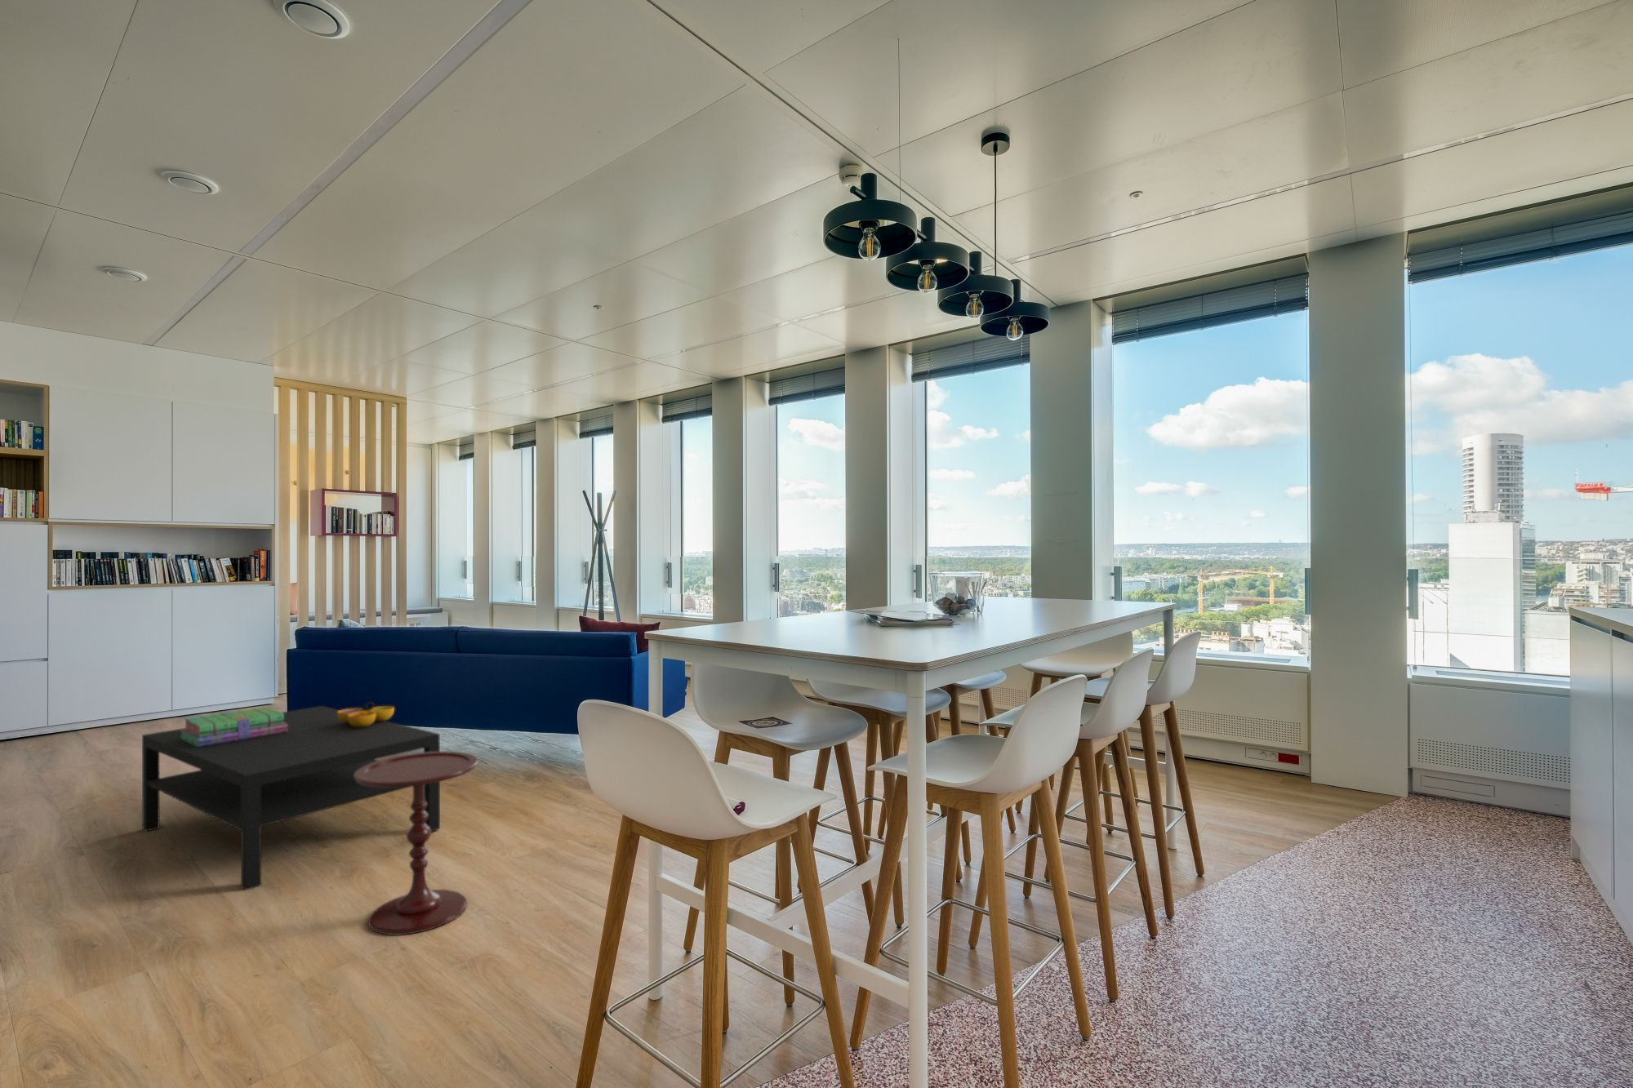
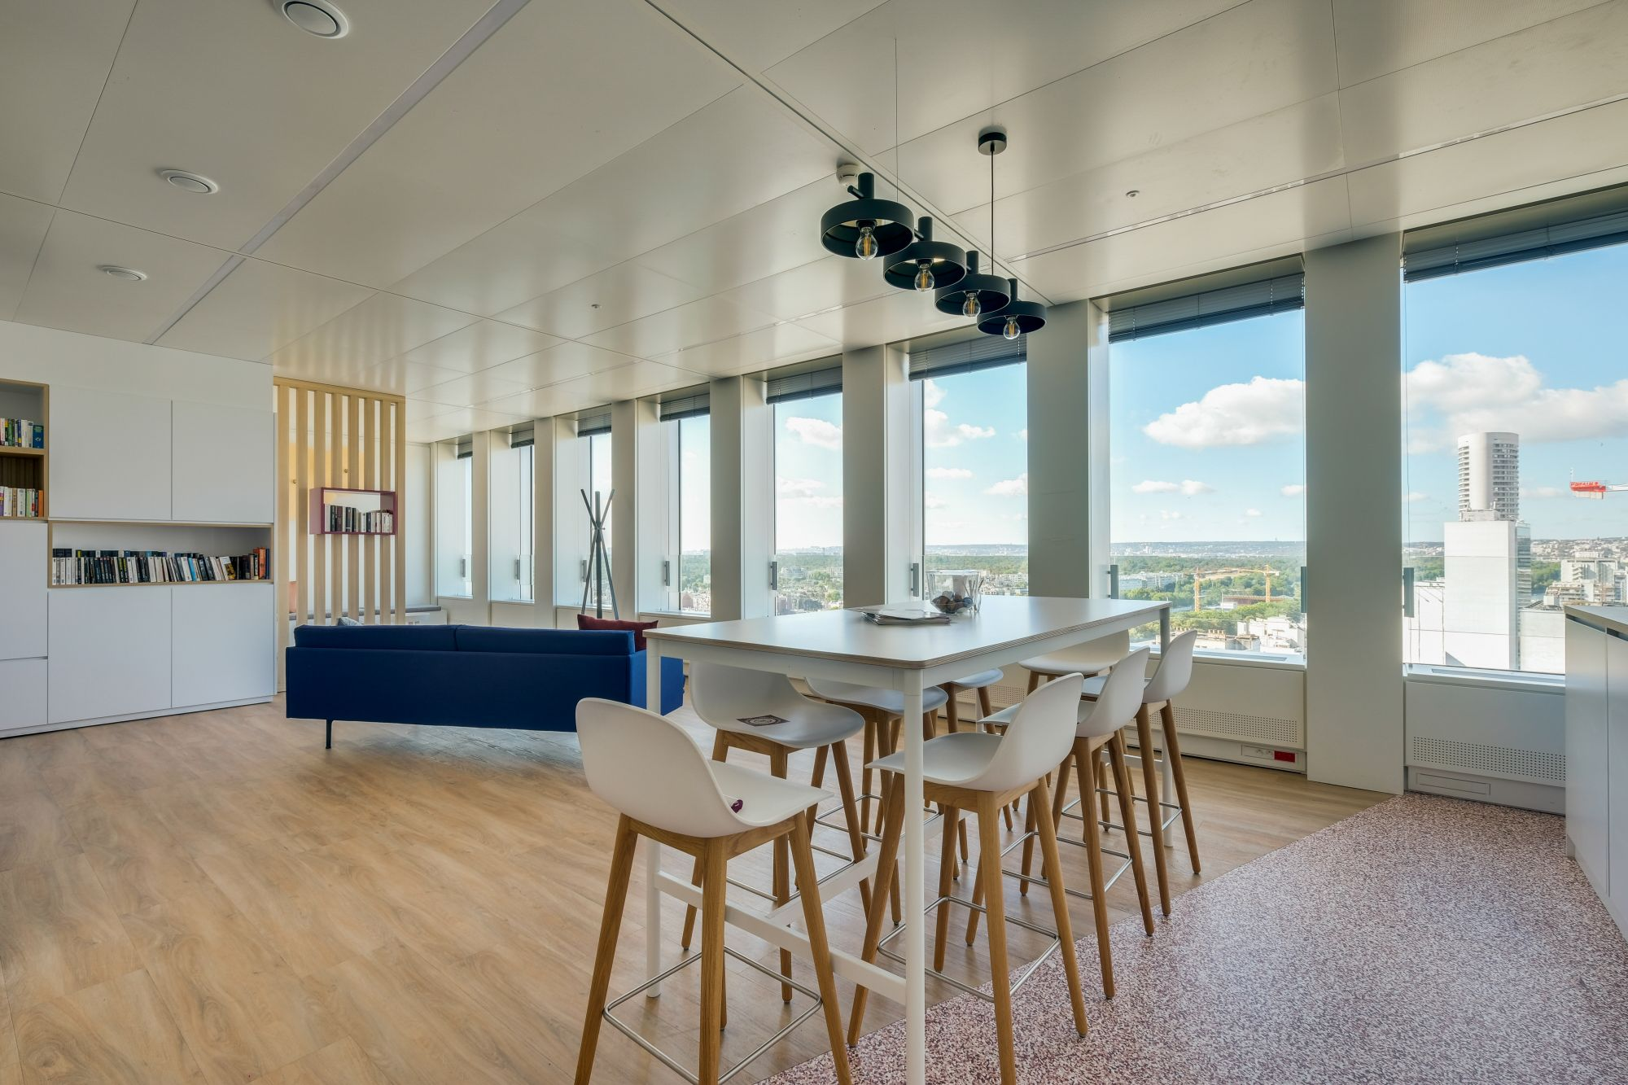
- decorative bowl (363, 713)
- side table (418, 839)
- coffee table (290, 781)
- stack of books (234, 725)
